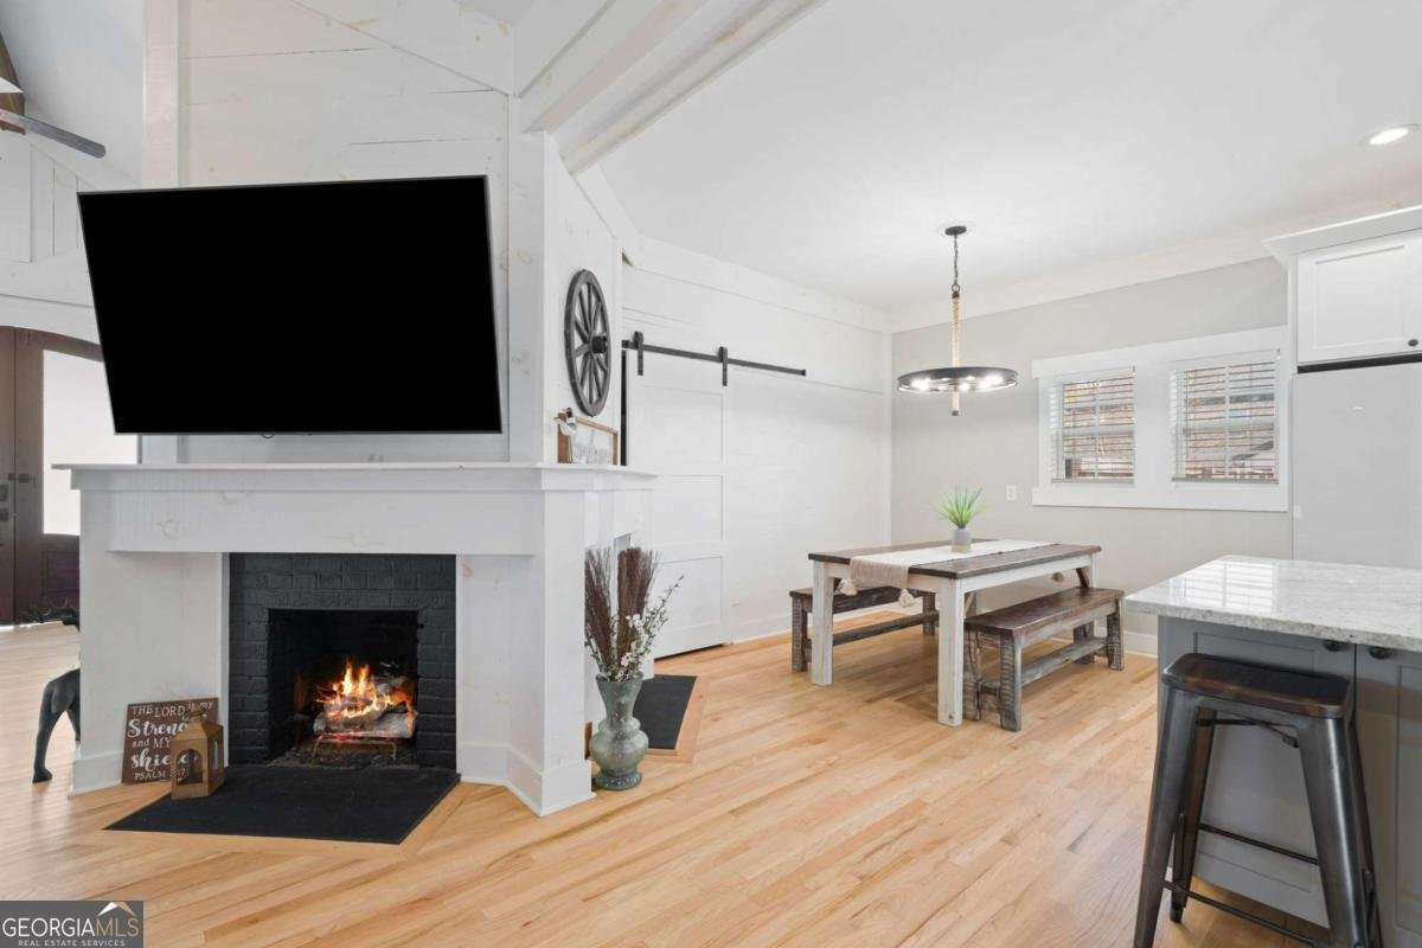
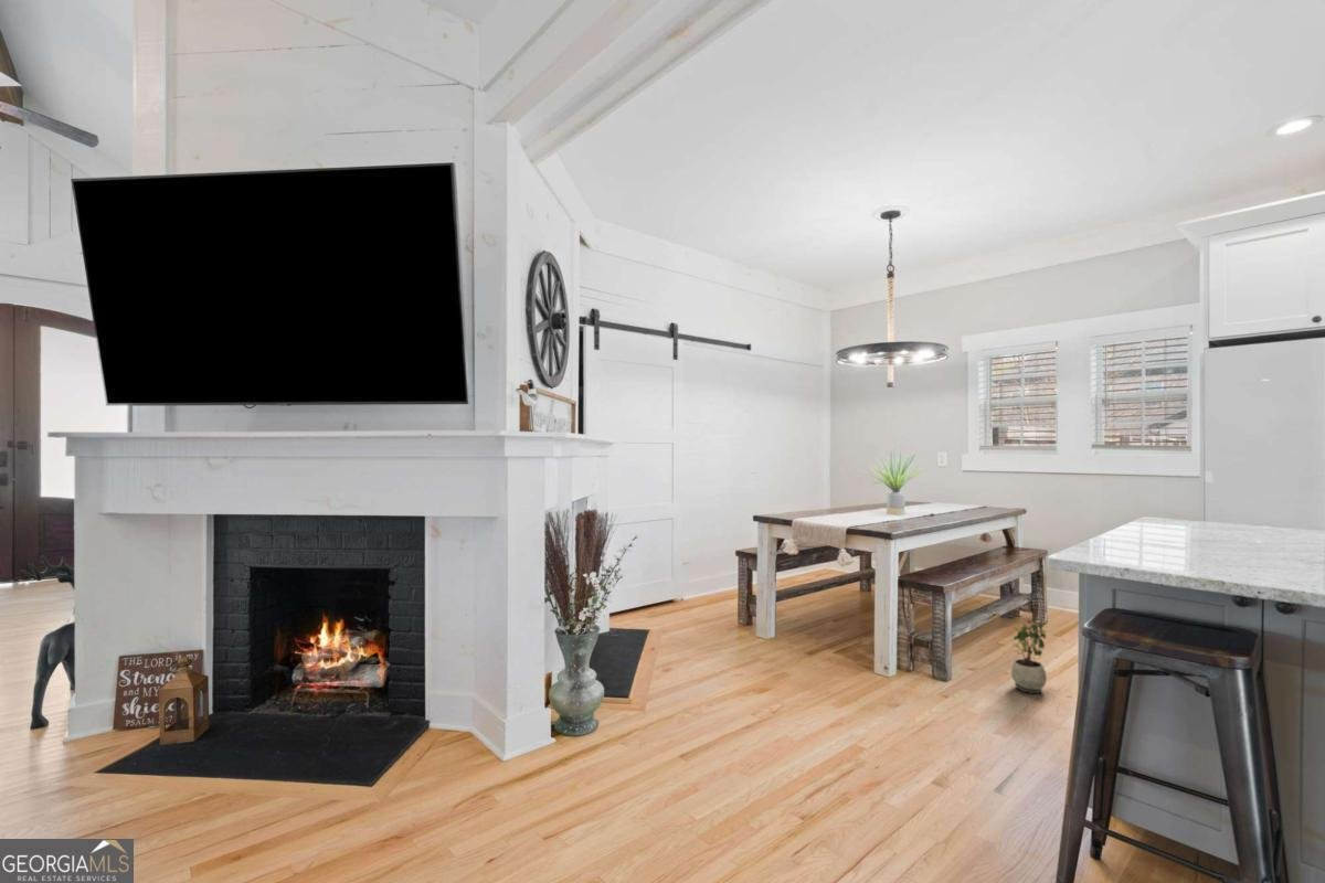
+ potted plant (1026, 650)
